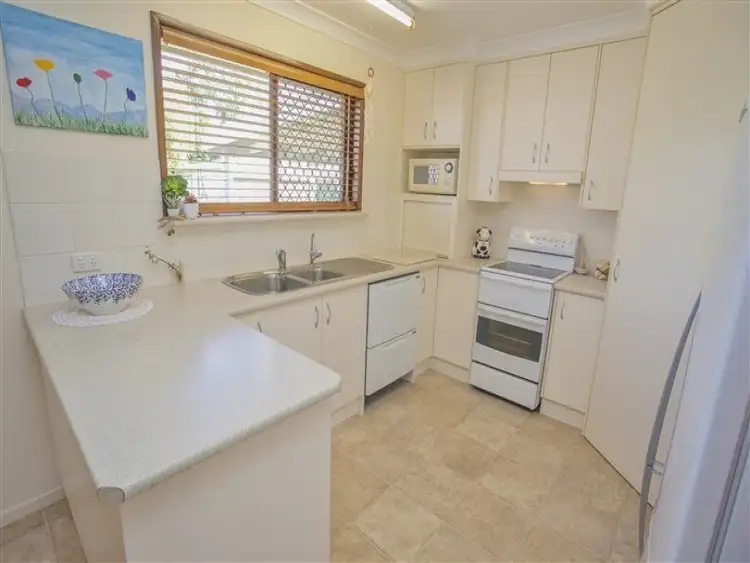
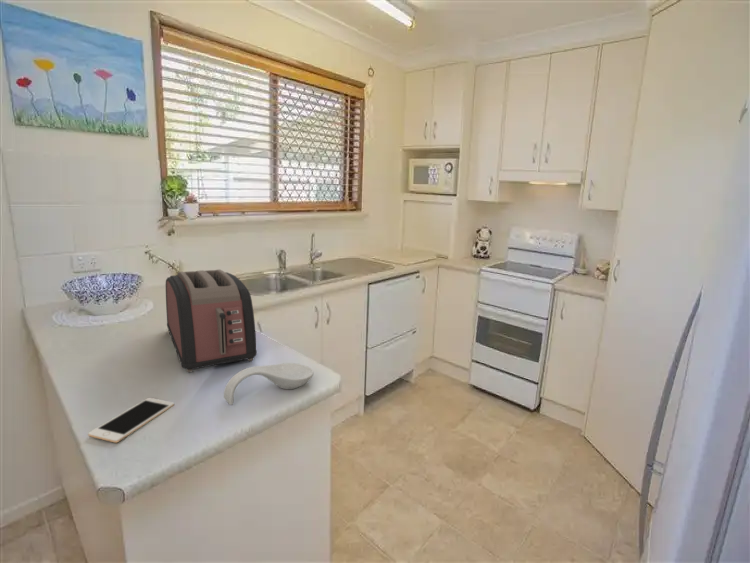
+ cell phone (134, 418)
+ toaster (207, 311)
+ spoon rest (271, 377)
